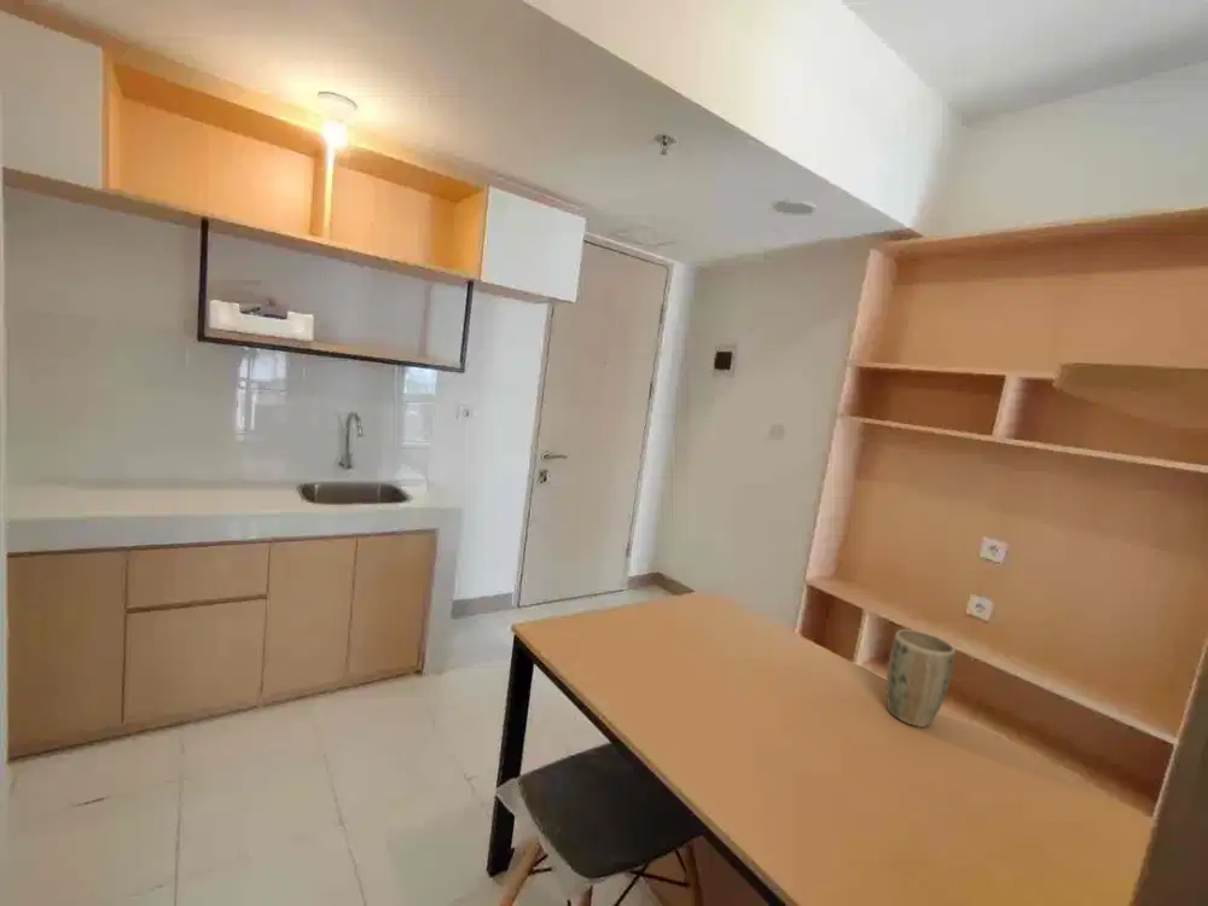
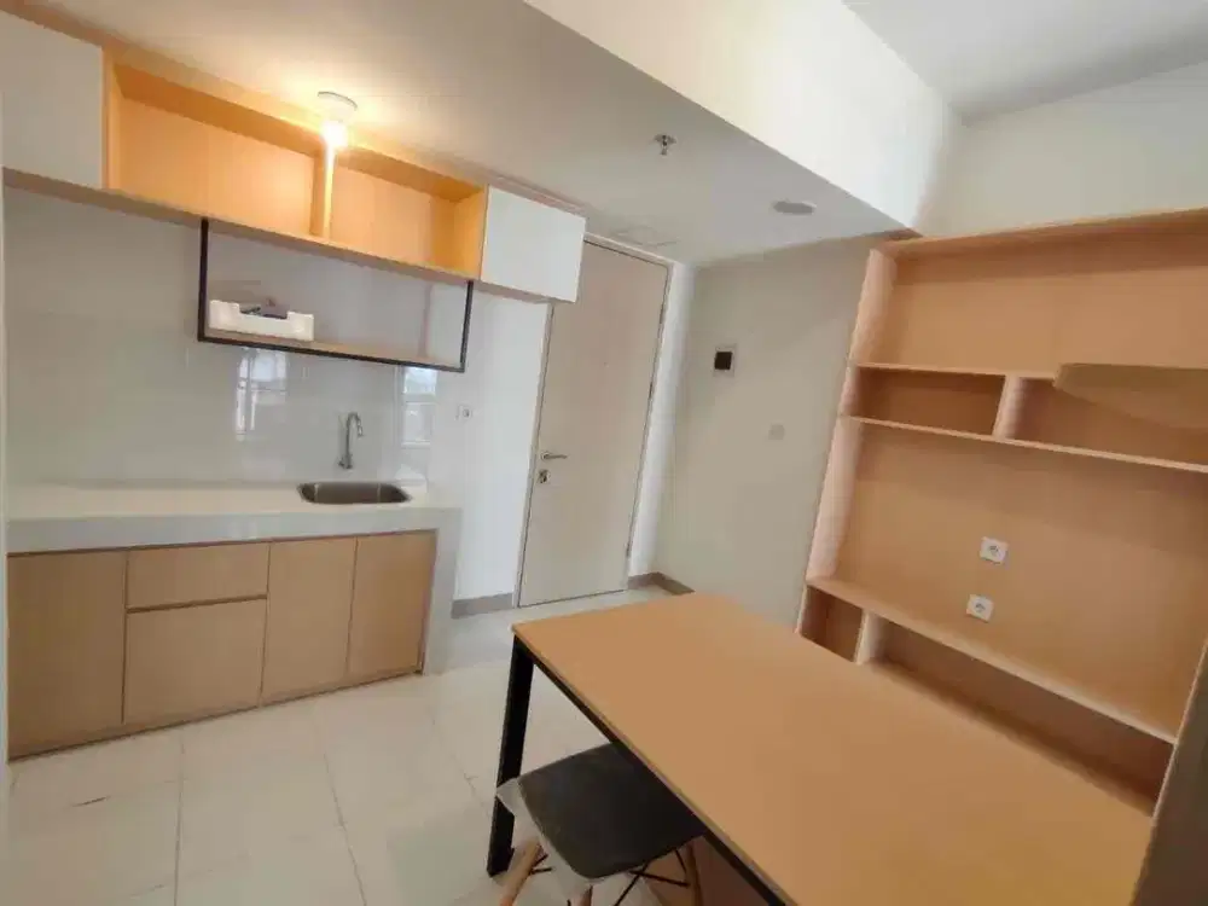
- plant pot (917, 678)
